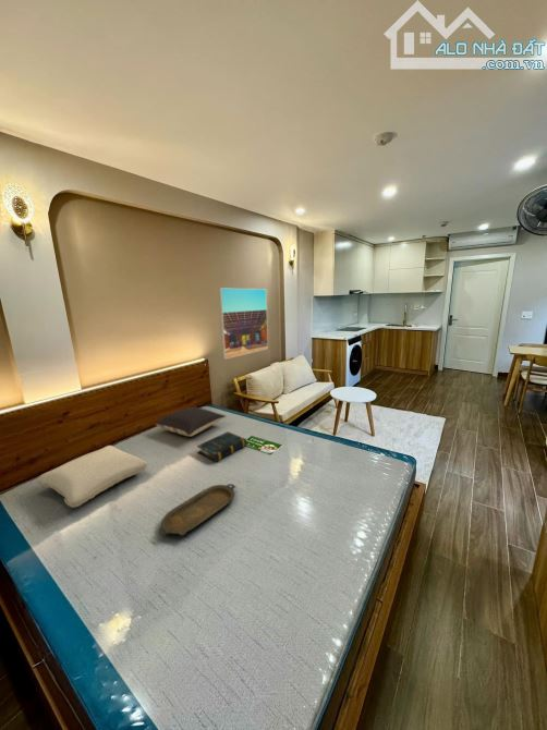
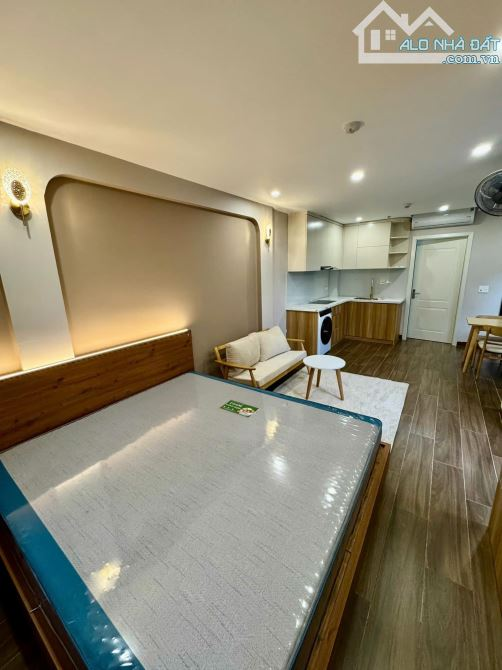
- pillow (94, 472)
- pillow (191, 419)
- serving tray (200, 508)
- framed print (245, 321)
- book (222, 446)
